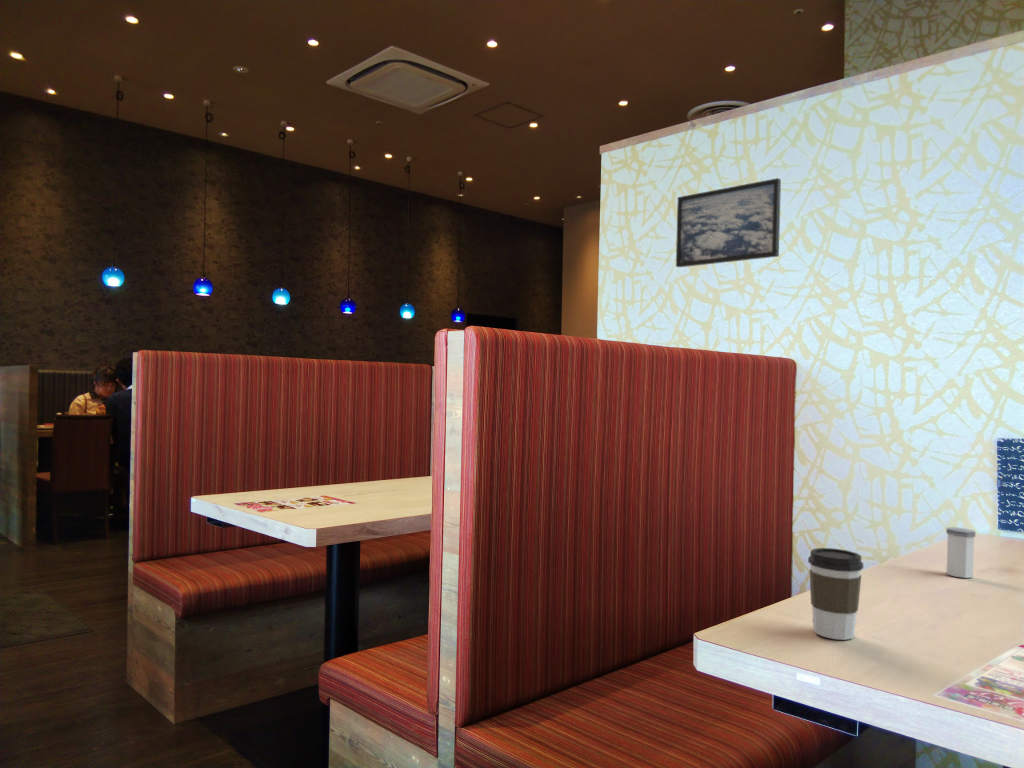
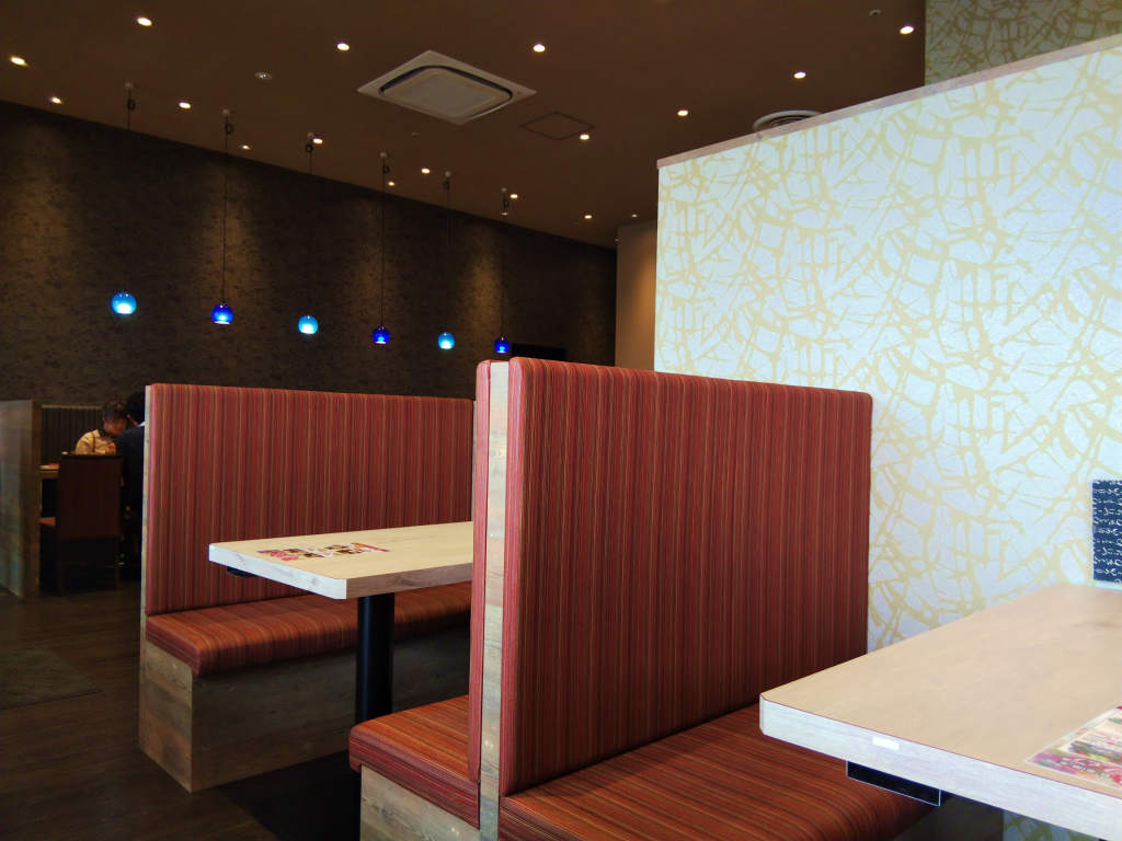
- salt shaker (960, 552)
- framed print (725, 225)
- coffee cup (834, 593)
